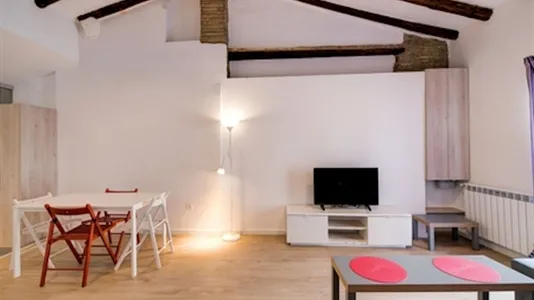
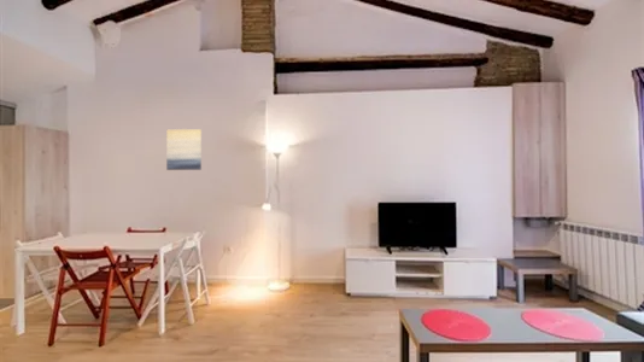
+ wall art (183, 150)
